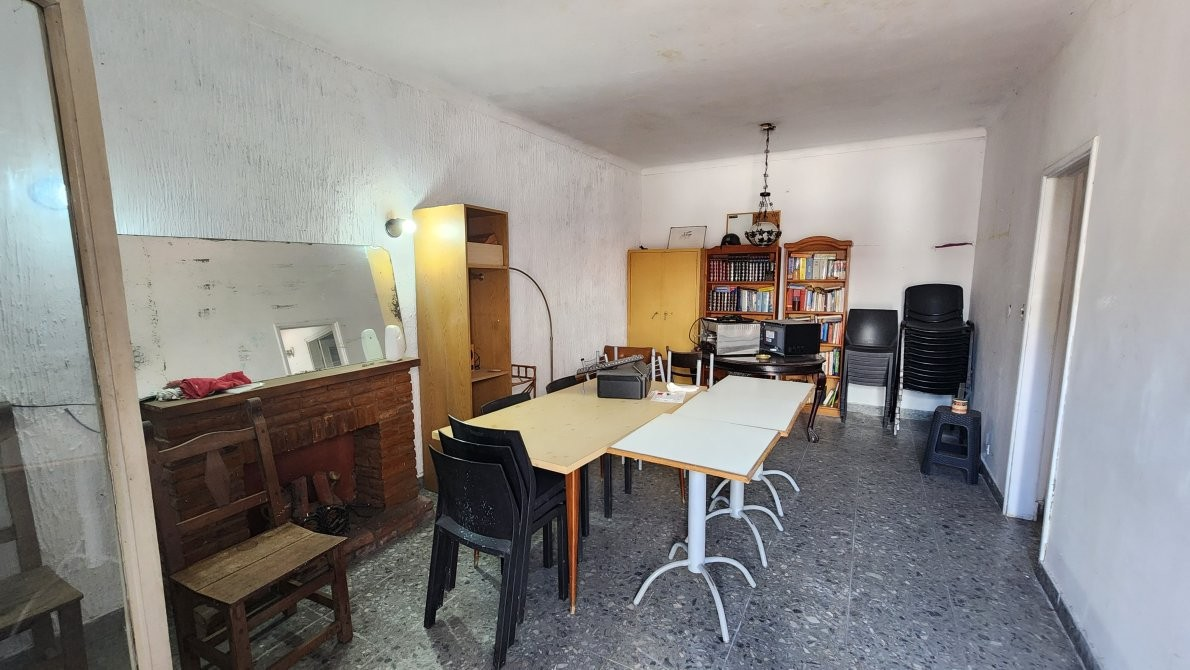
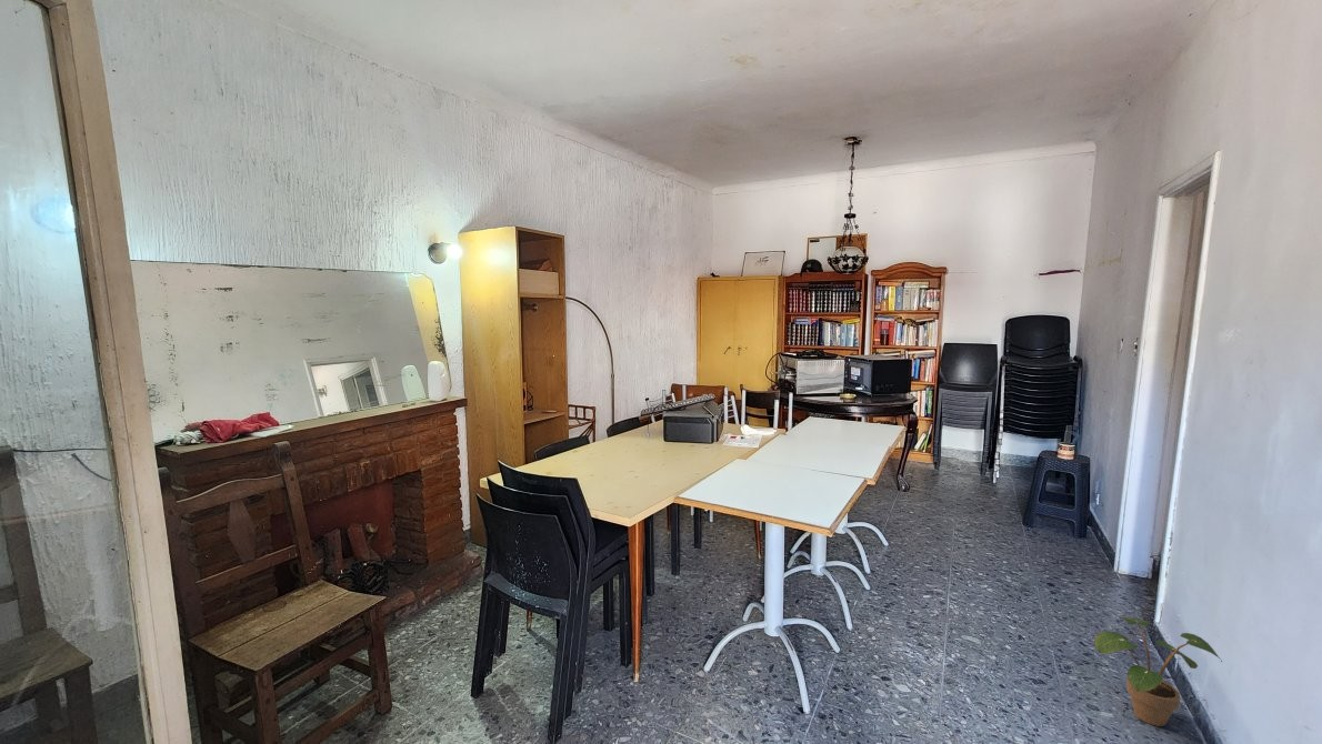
+ potted plant (1152, 674)
